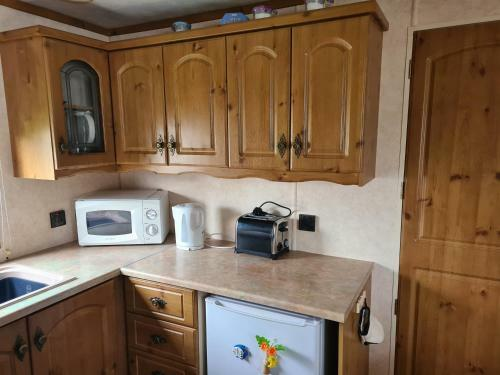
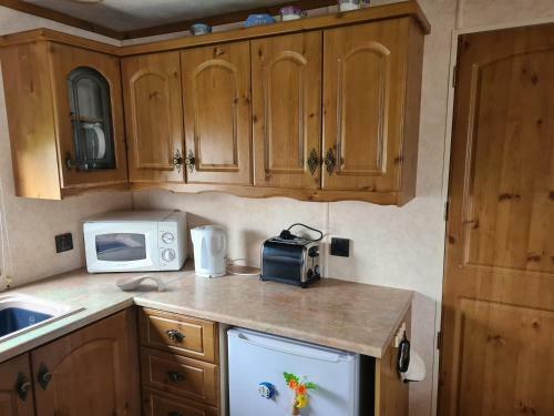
+ spoon rest (140, 281)
